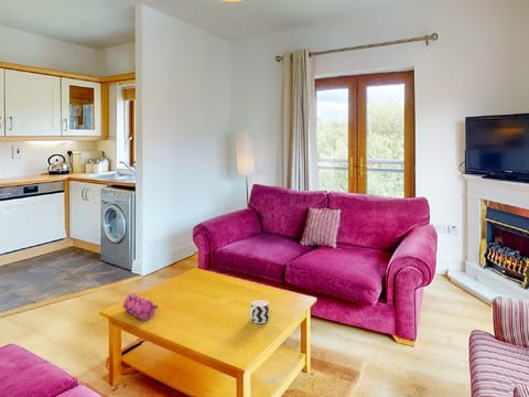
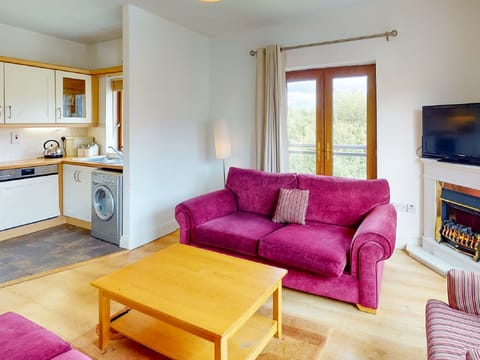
- cup (258, 312)
- pencil case (139, 305)
